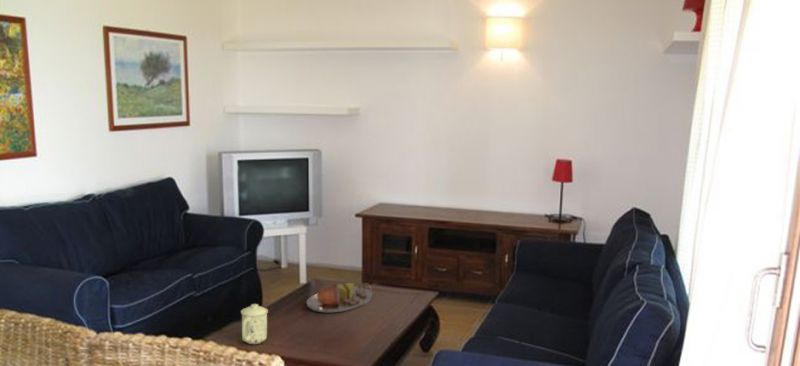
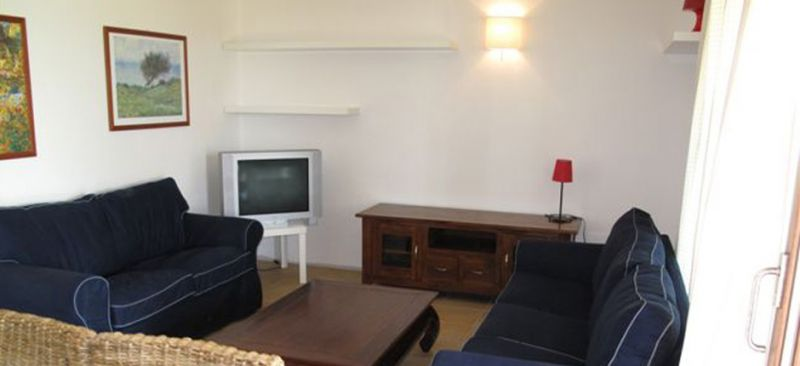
- mug (253, 323)
- serving tray (340, 290)
